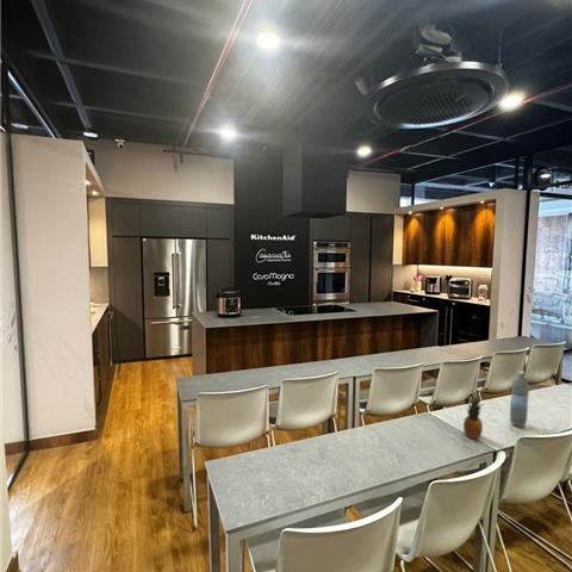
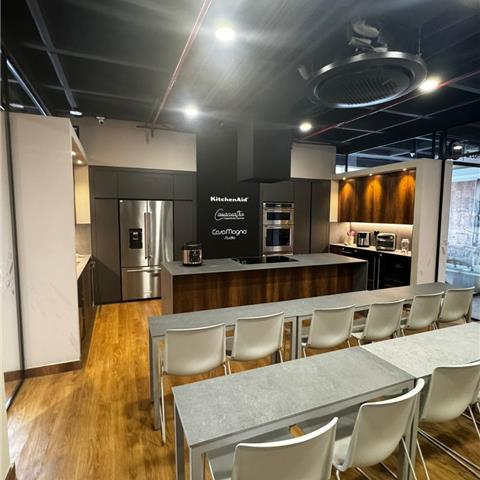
- fruit (473, 415)
- water bottle (518, 398)
